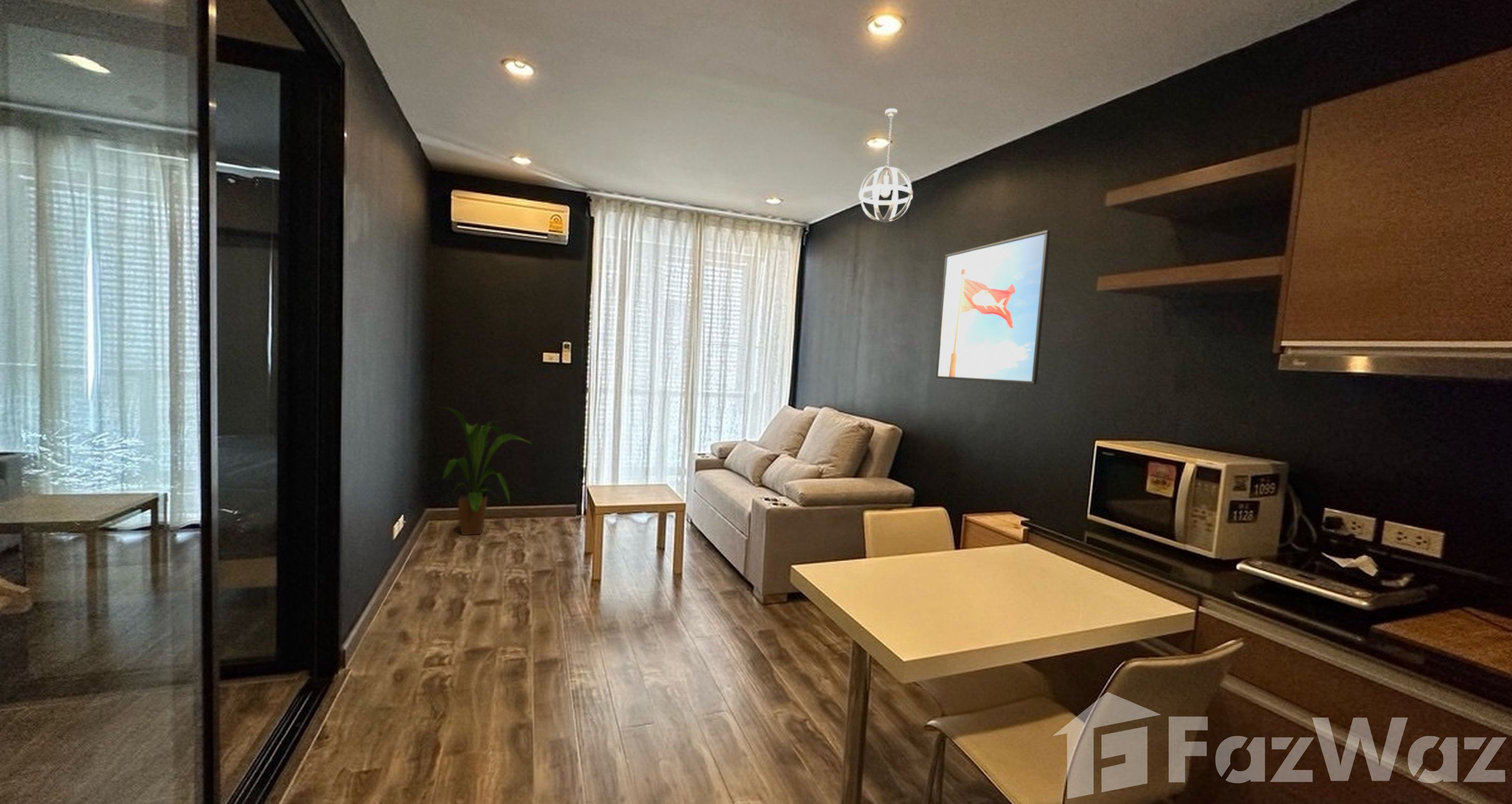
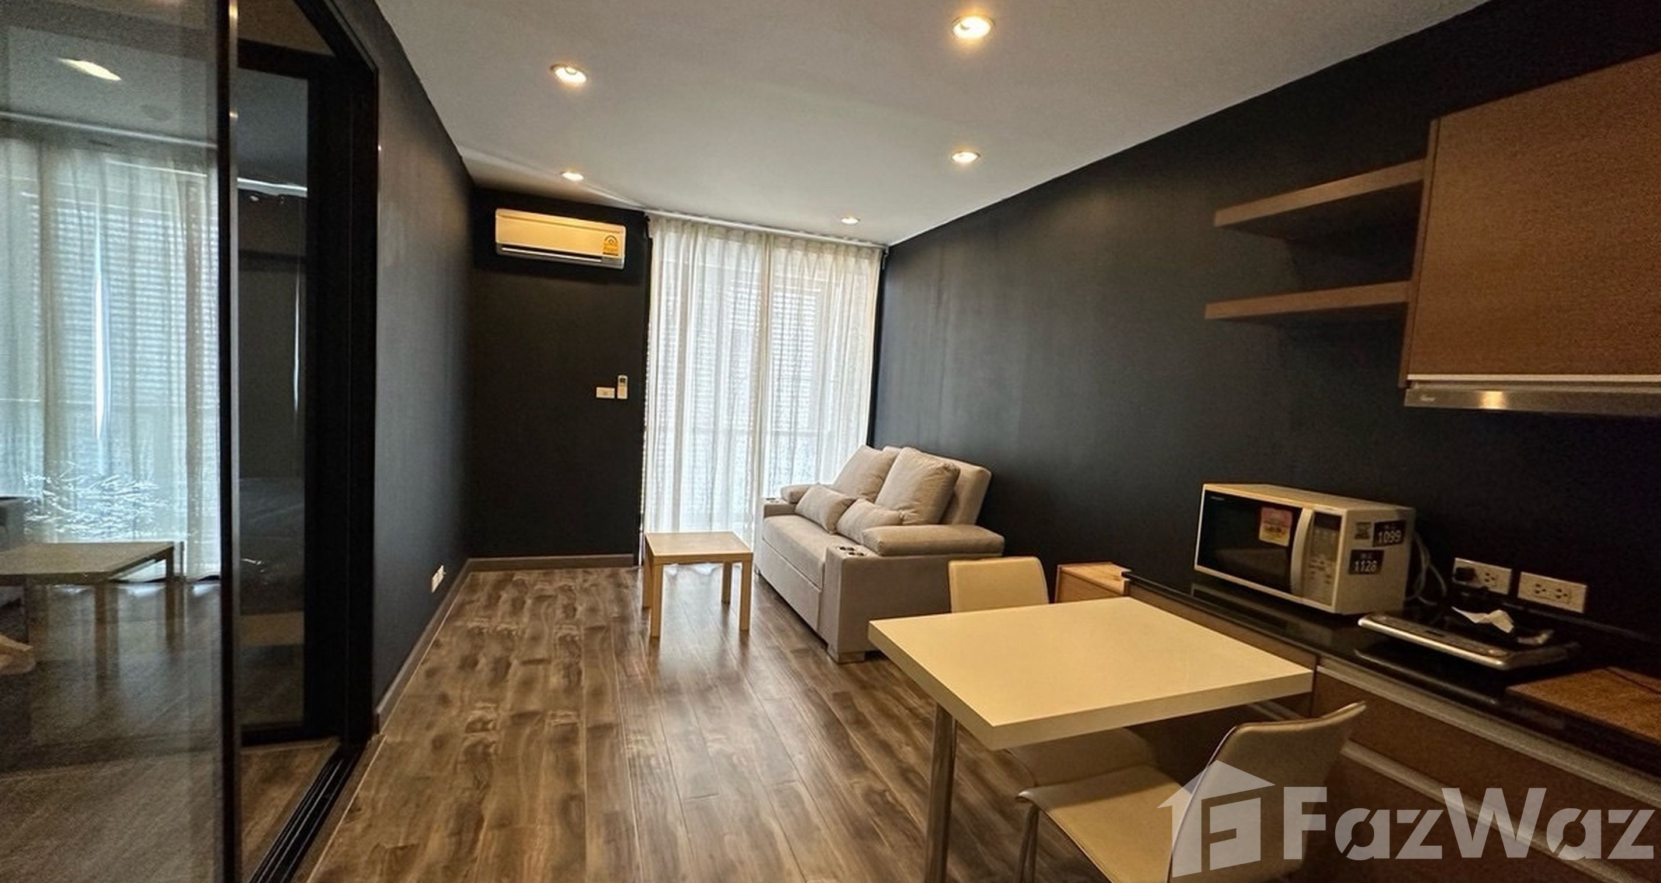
- house plant (486, 470)
- pendant light (888, 167)
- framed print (986, 313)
